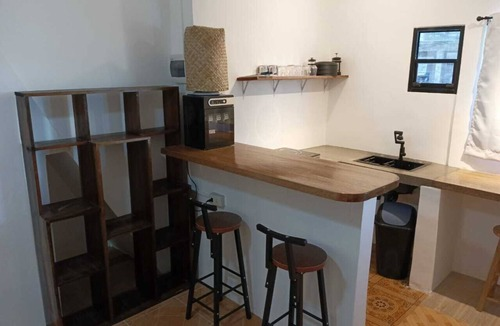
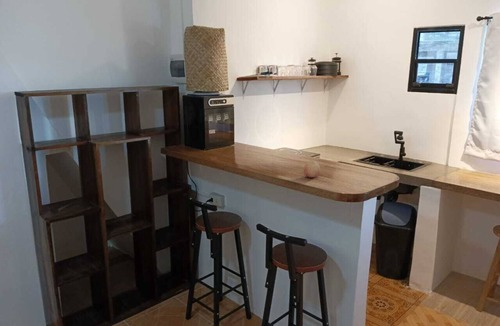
+ fruit (311, 169)
